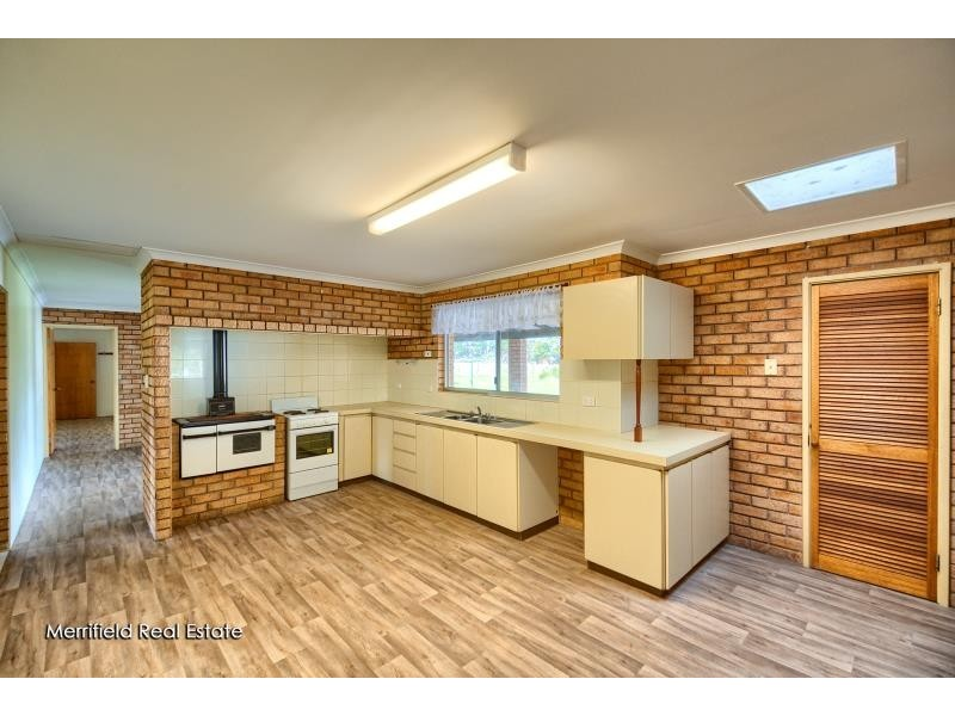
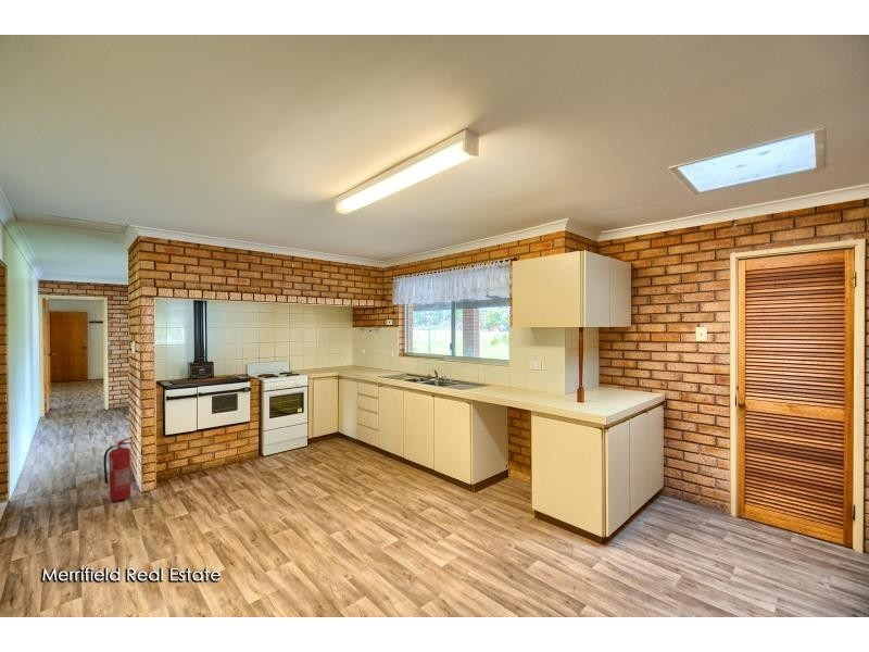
+ fire extinguisher (118, 468)
